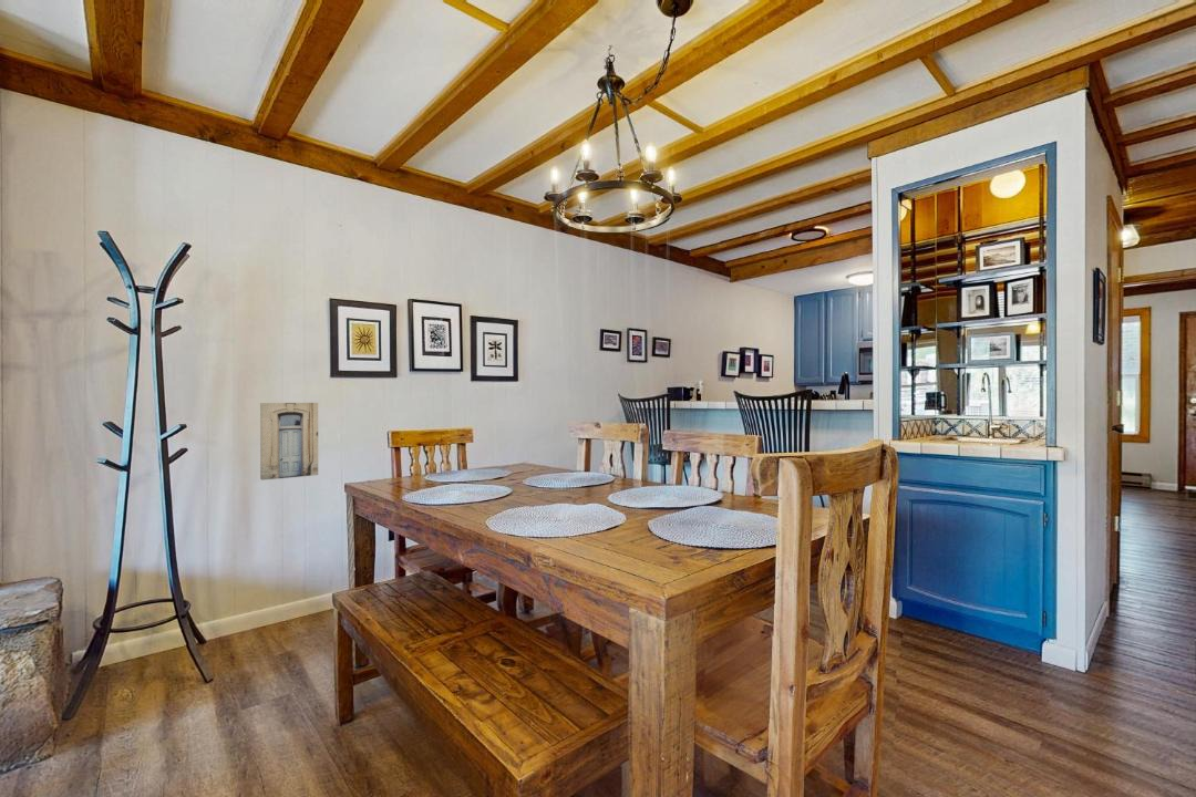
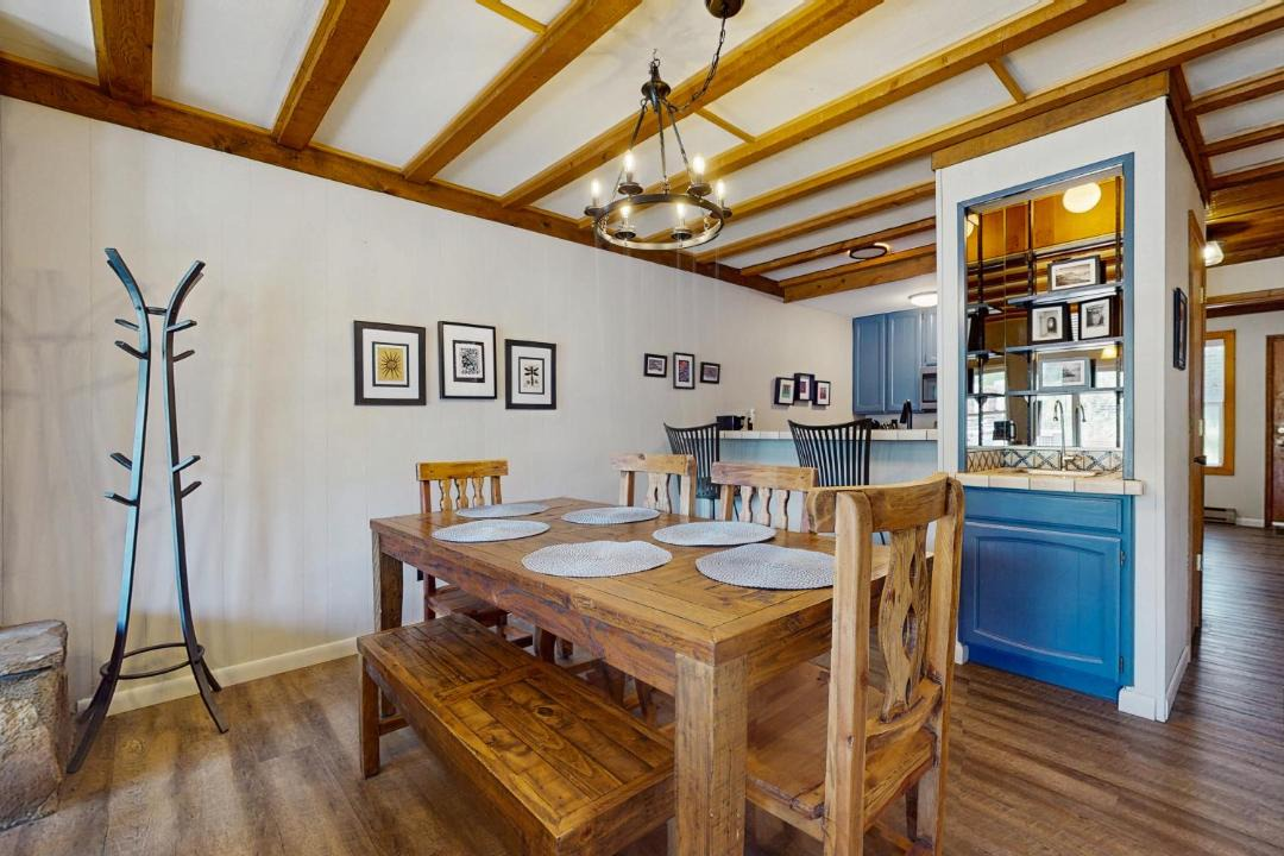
- wall art (289, 439)
